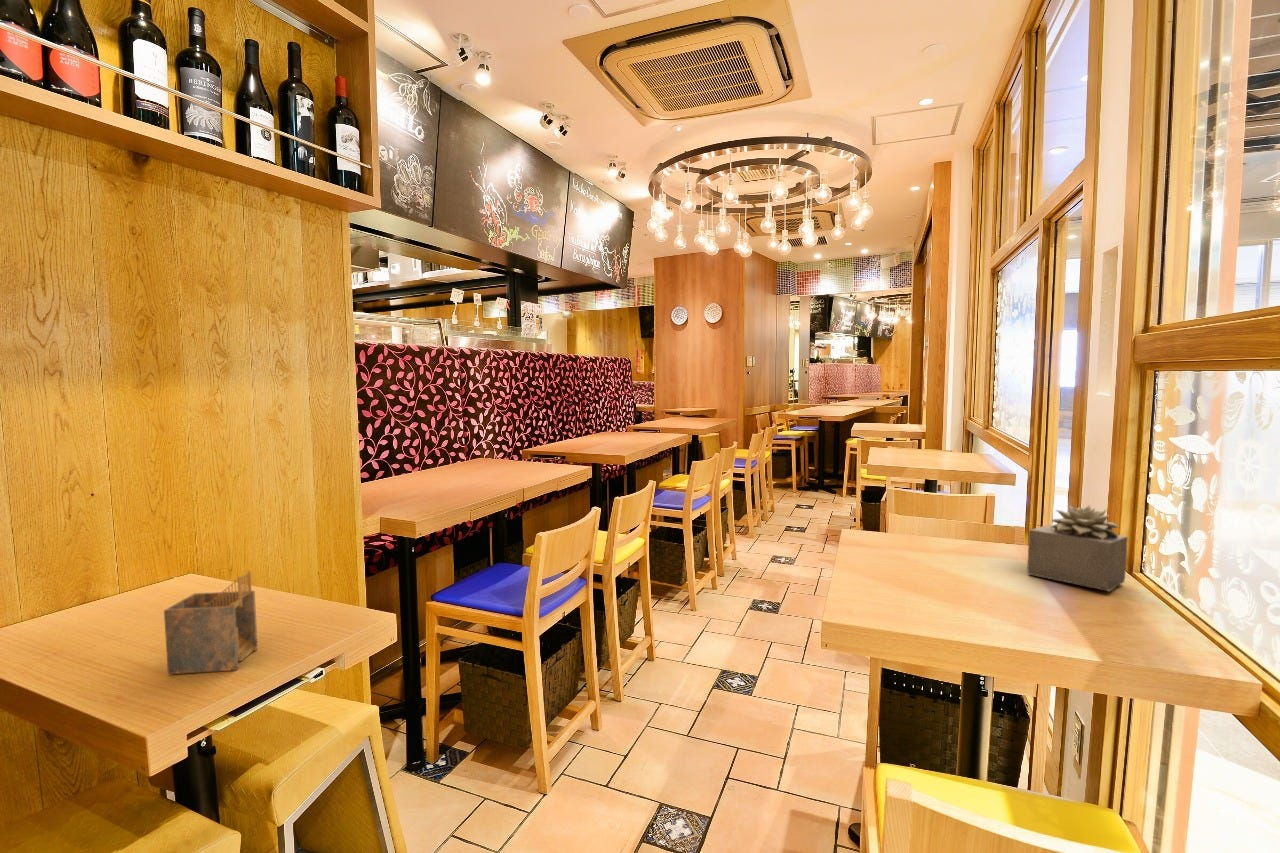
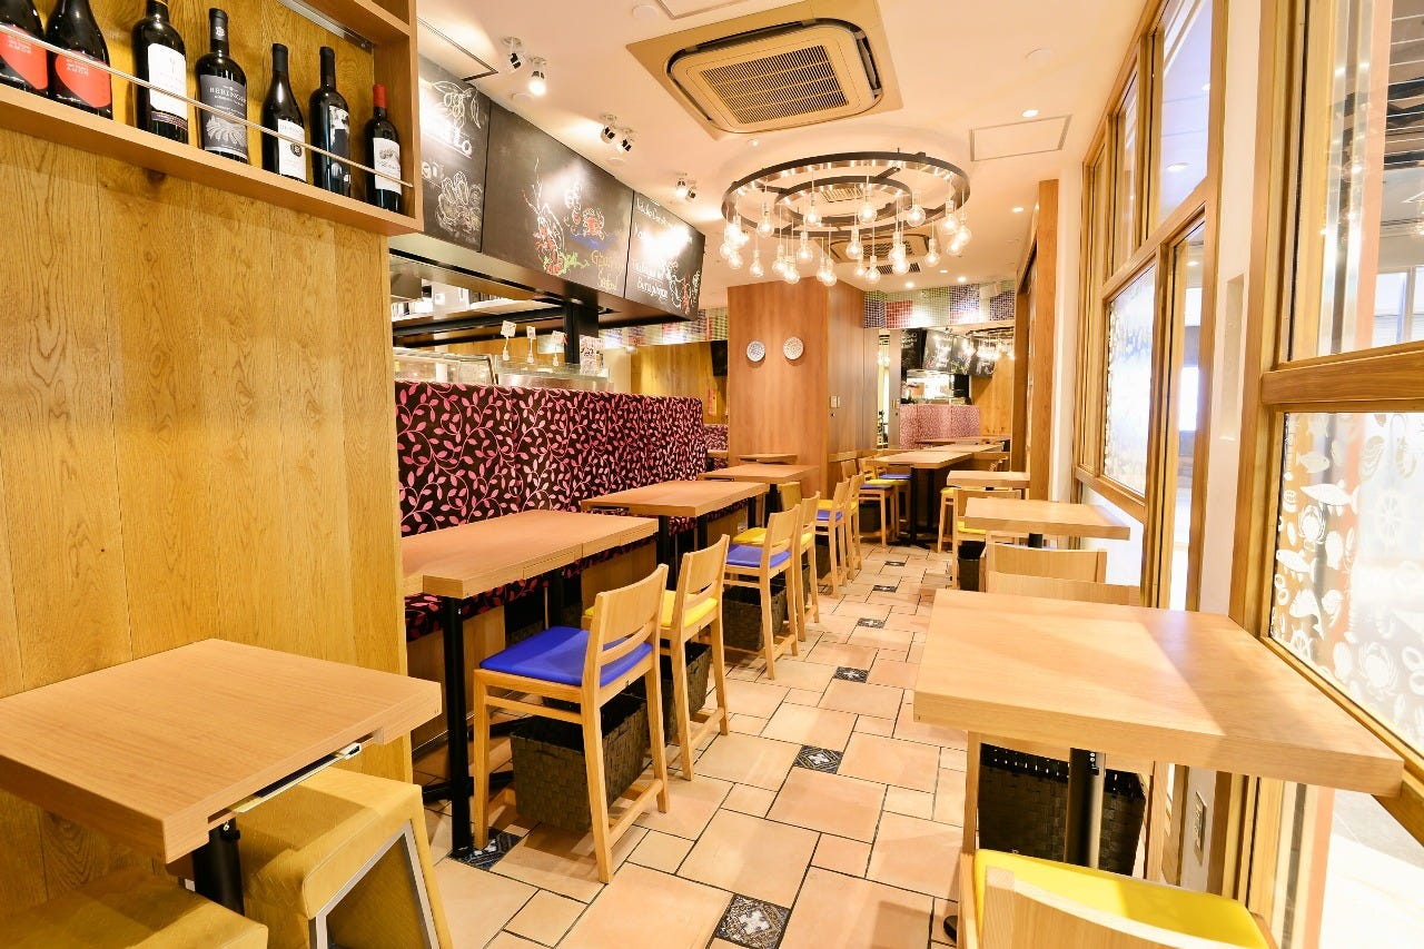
- succulent plant (1077, 542)
- napkin holder (214, 619)
